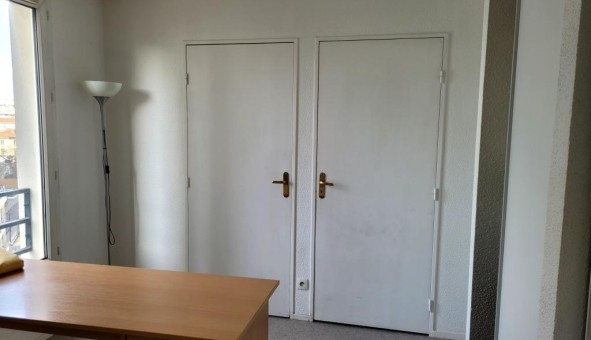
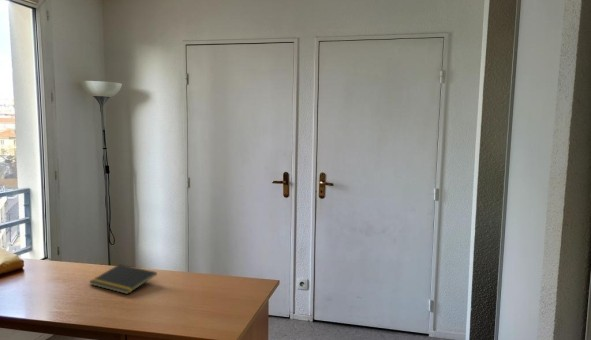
+ notepad (123, 278)
